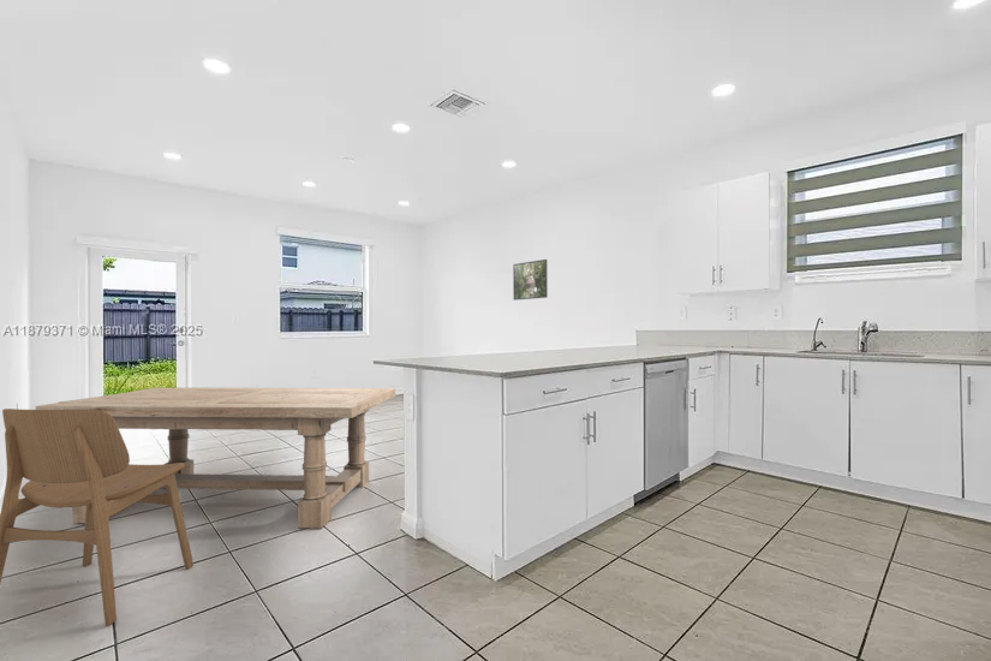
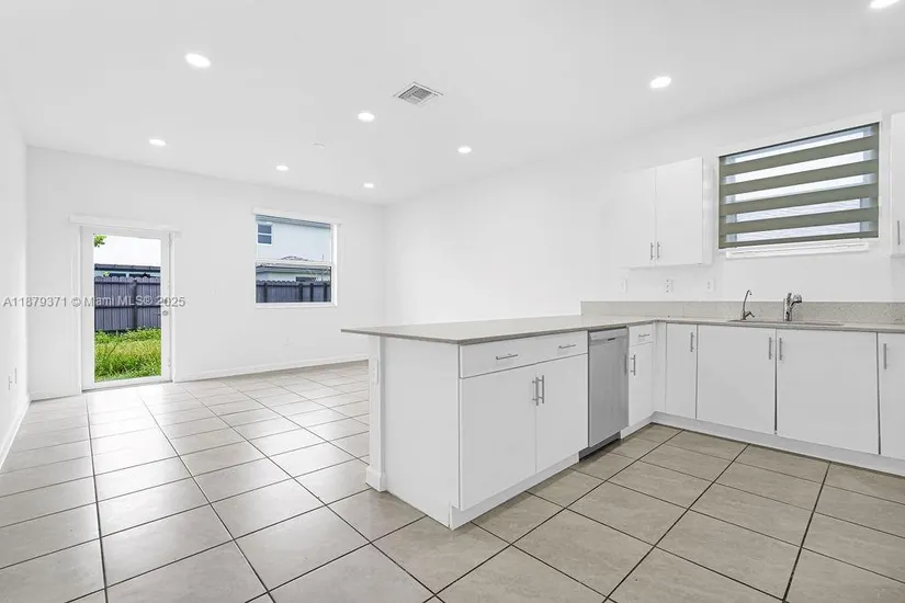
- dining table (238, 429)
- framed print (529, 280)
- dining chair (97, 495)
